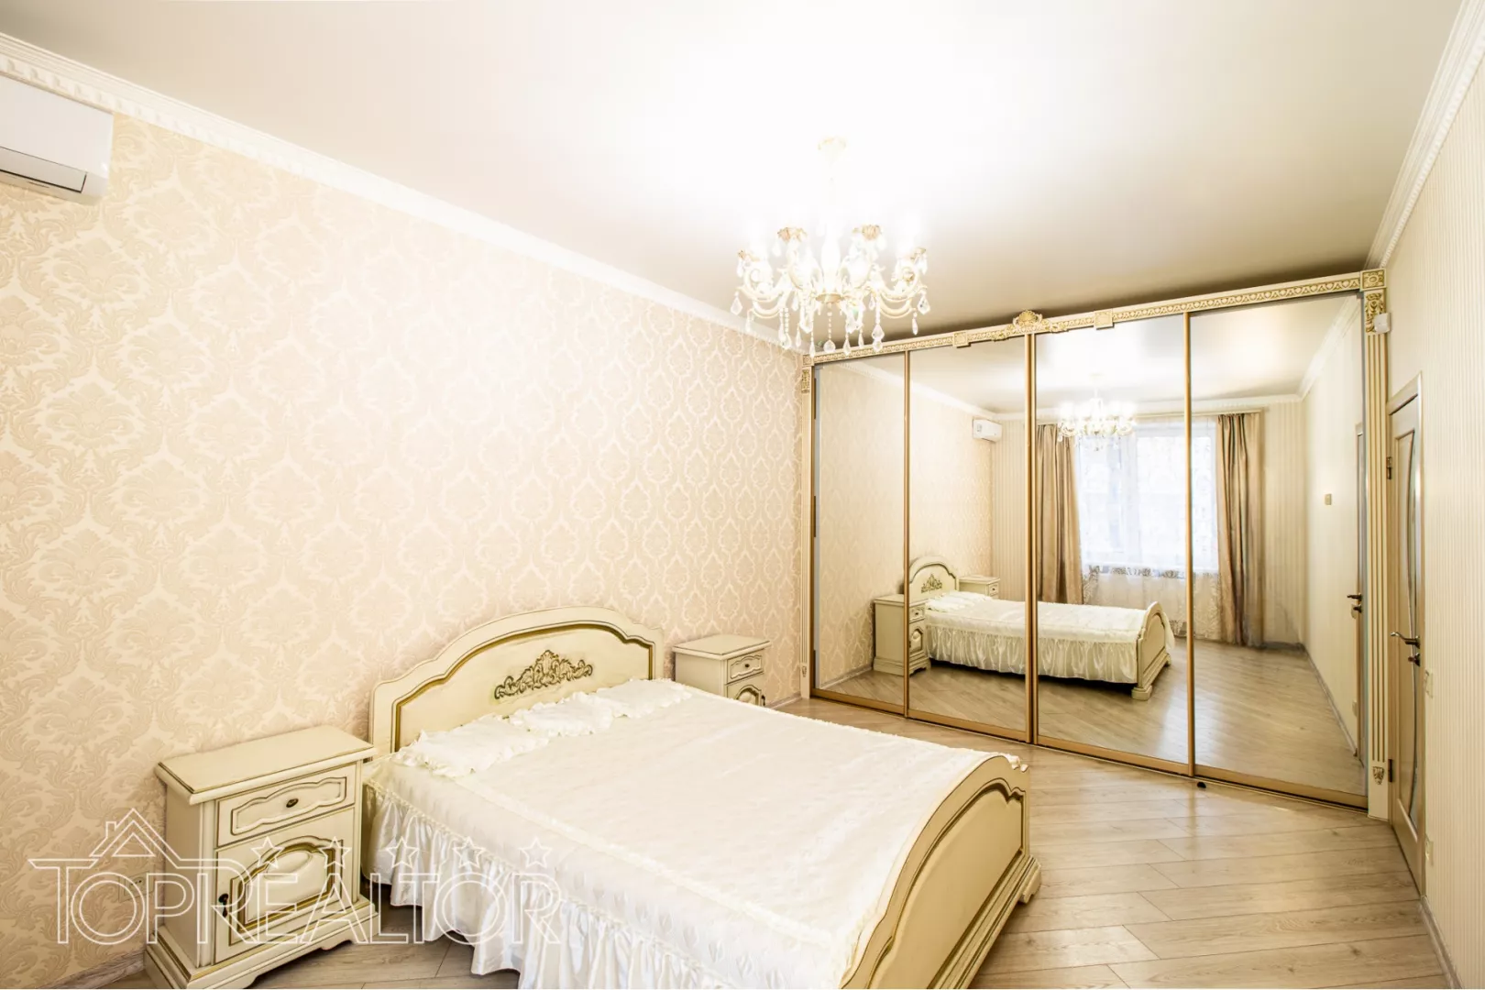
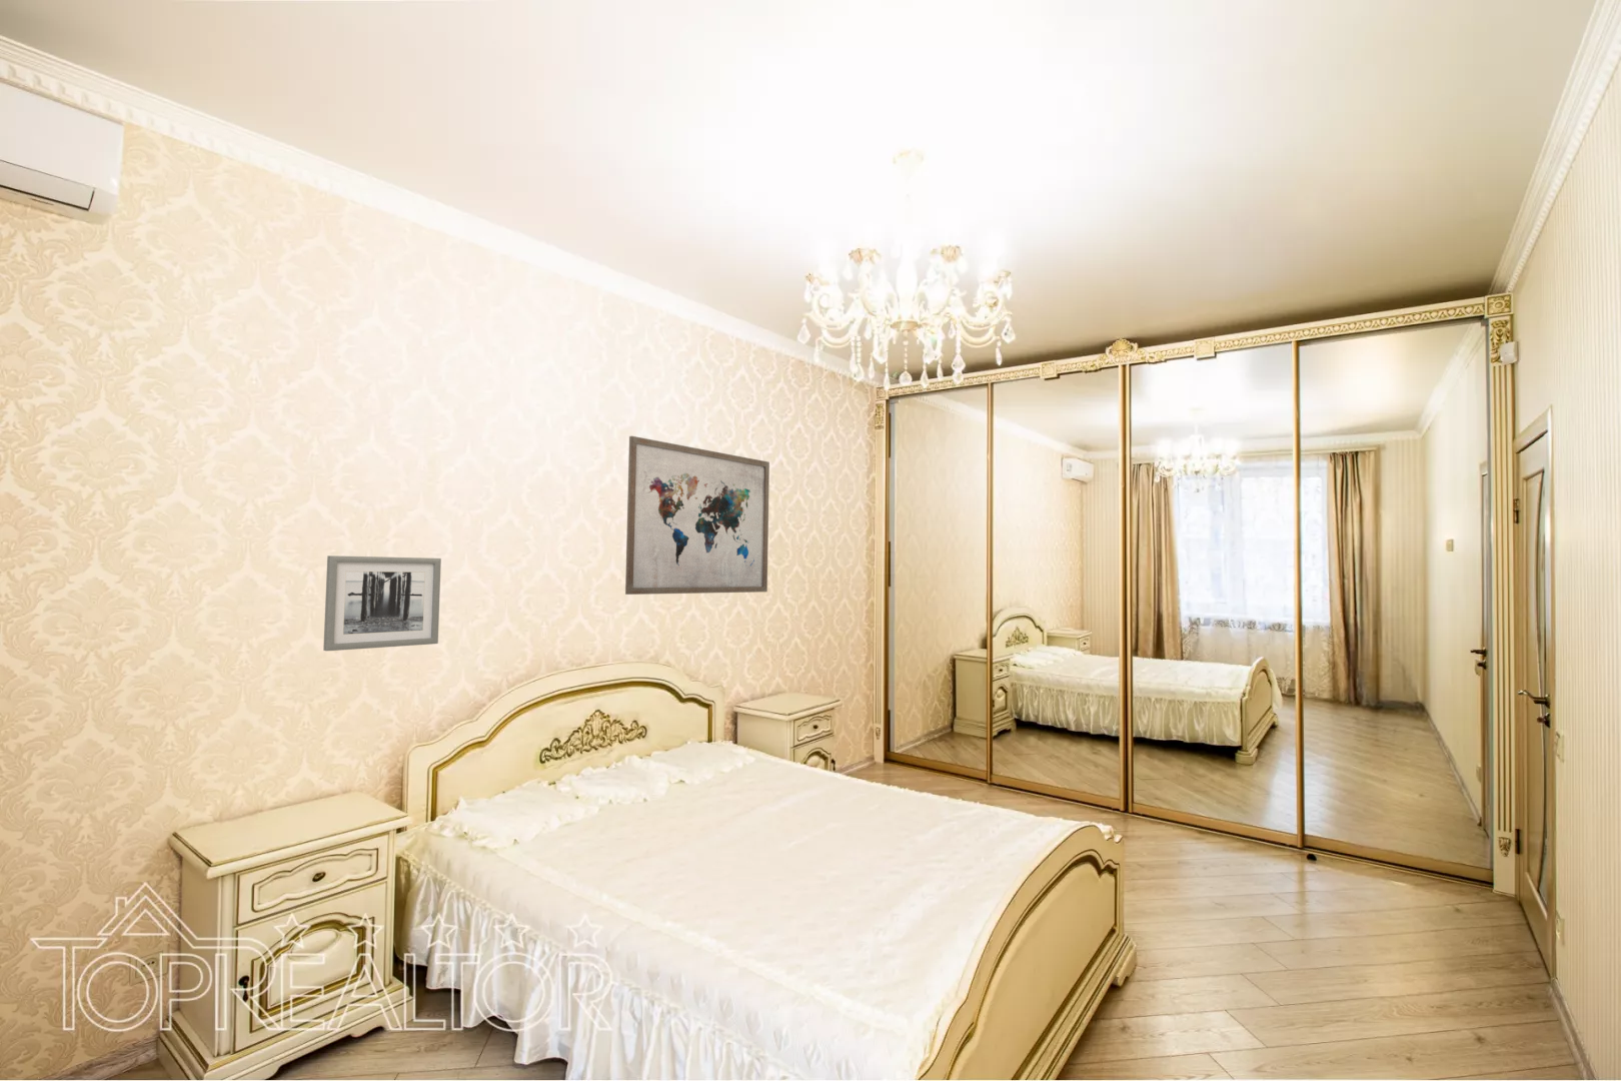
+ wall art (385, 602)
+ wall art (704, 520)
